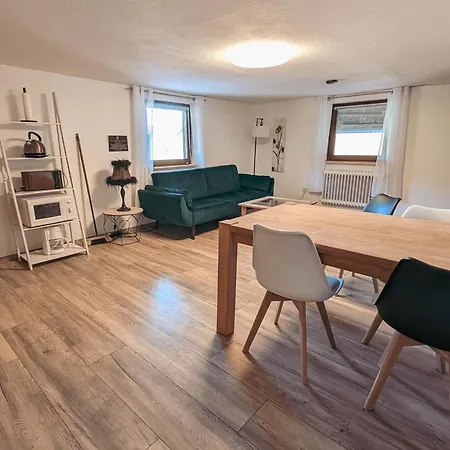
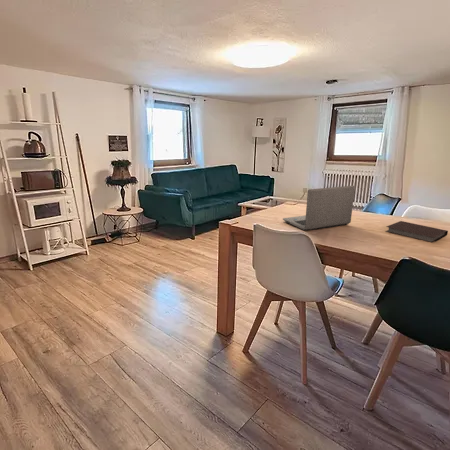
+ laptop (317, 204)
+ notebook (415, 230)
